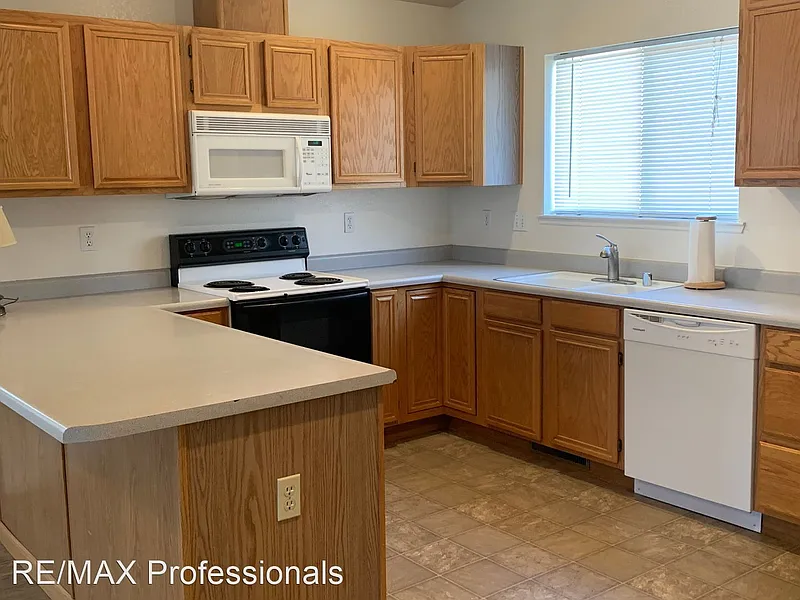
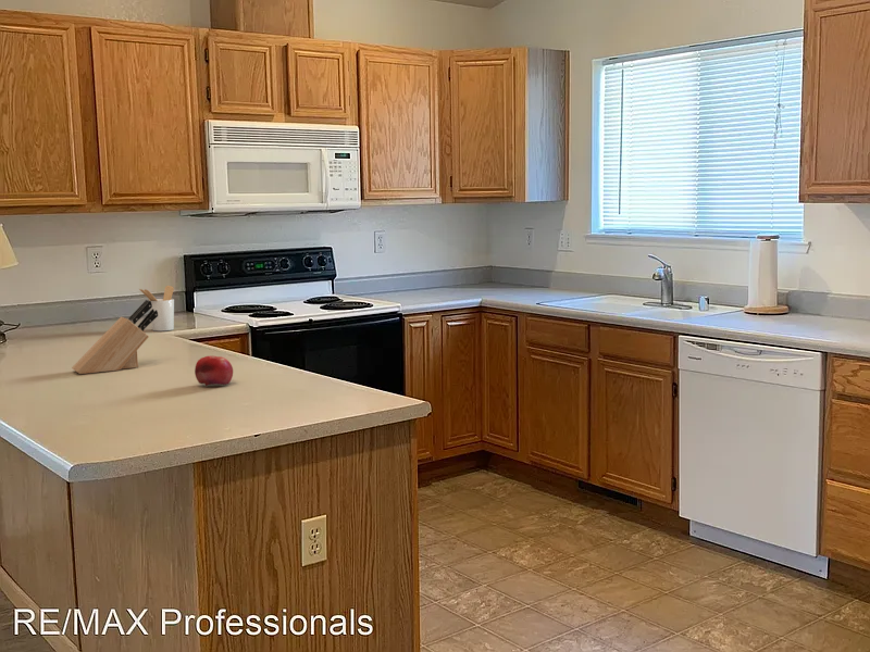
+ fruit (212, 369)
+ knife block (115, 335)
+ utensil holder (157, 308)
